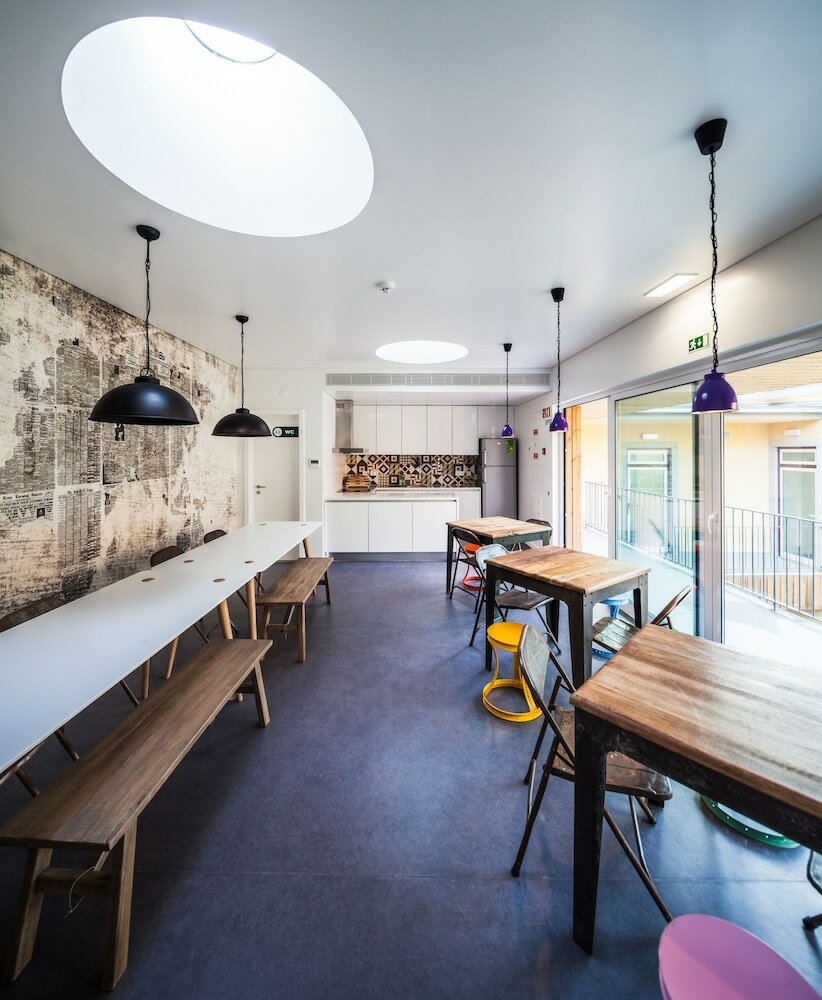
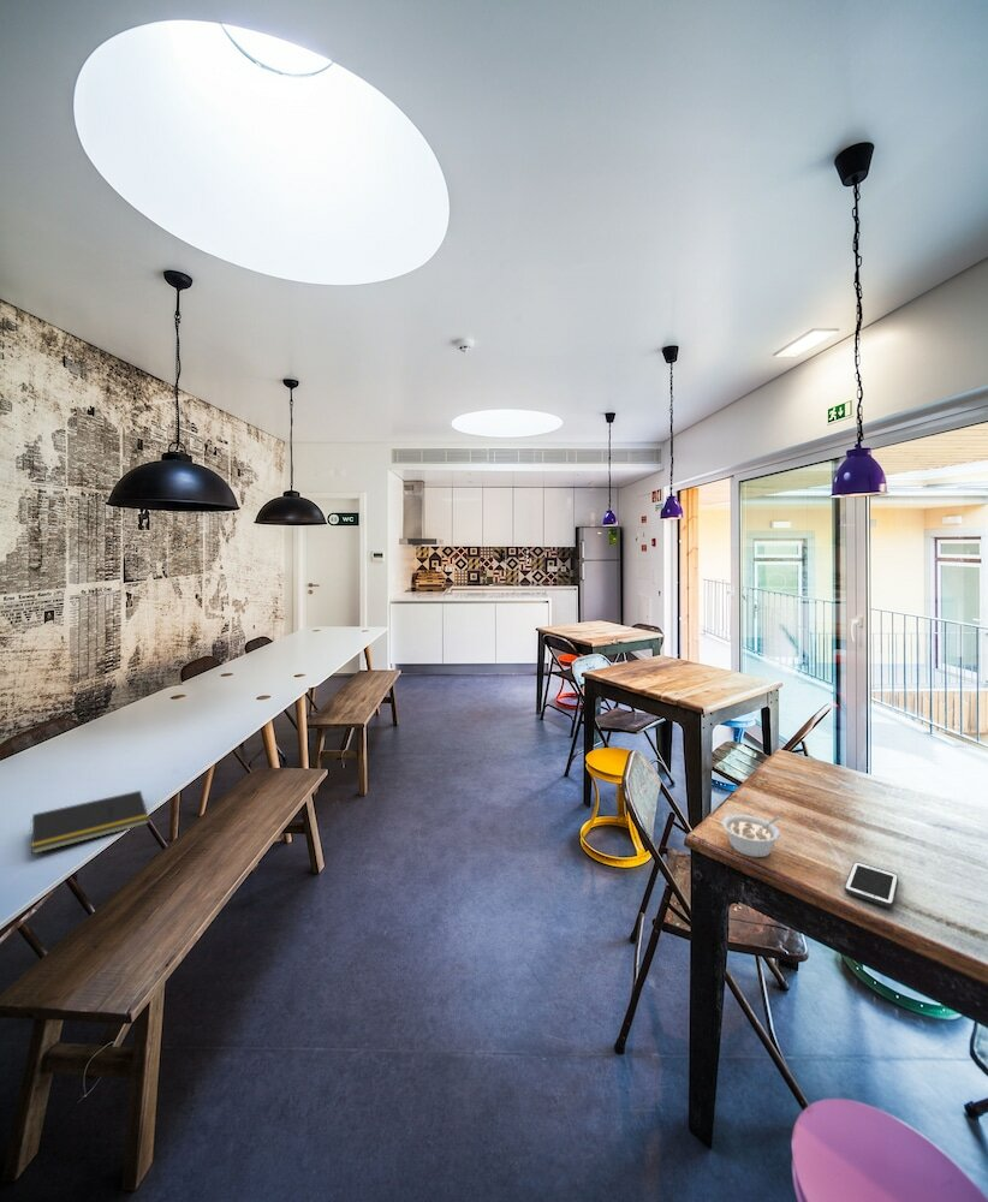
+ cell phone (871, 882)
+ legume (750, 834)
+ notepad (91, 819)
